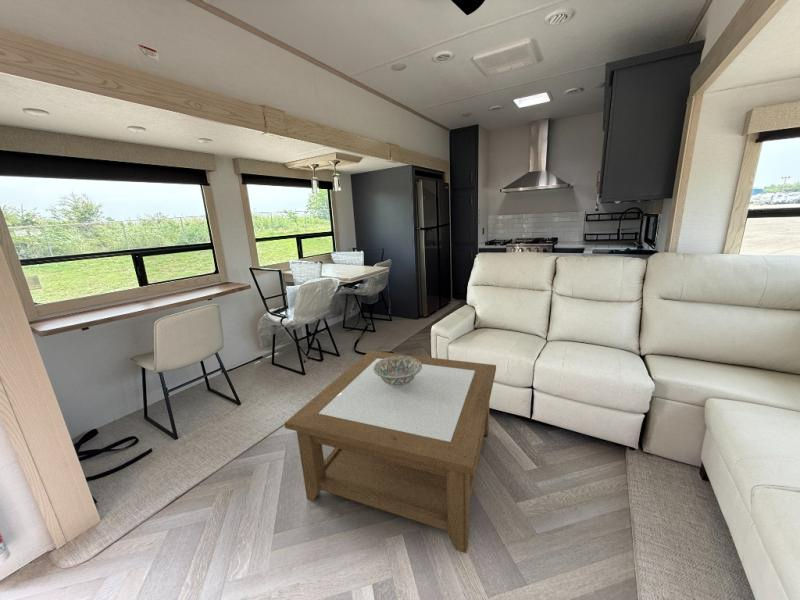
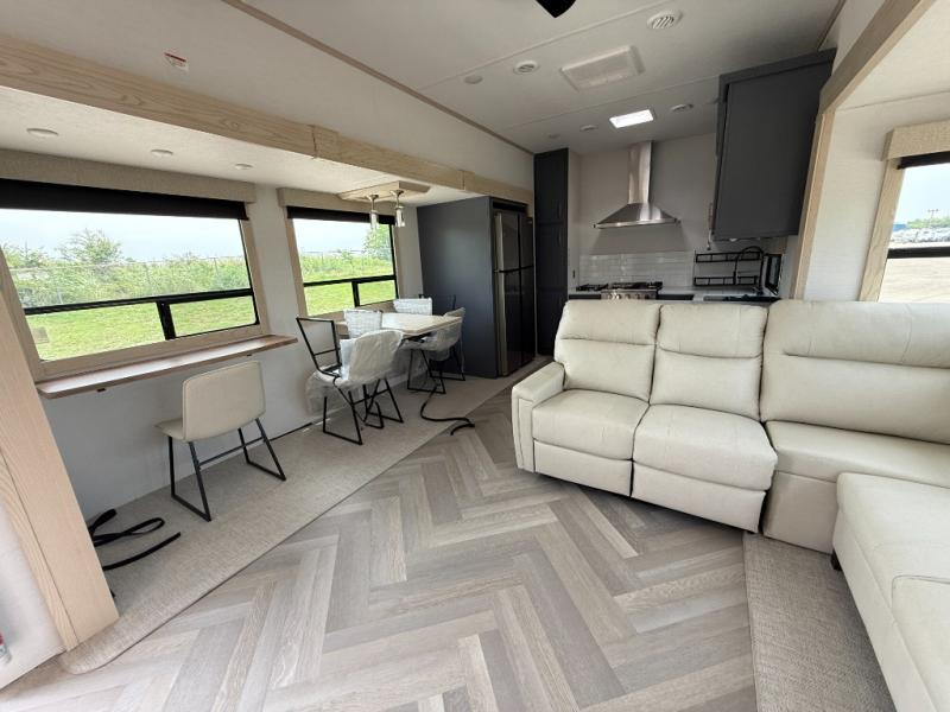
- decorative bowl (398, 374)
- coffee table (406, 426)
